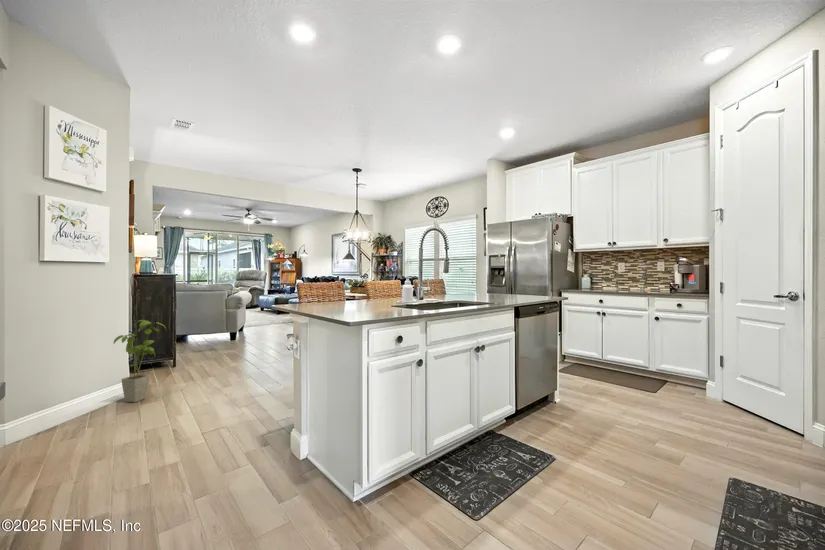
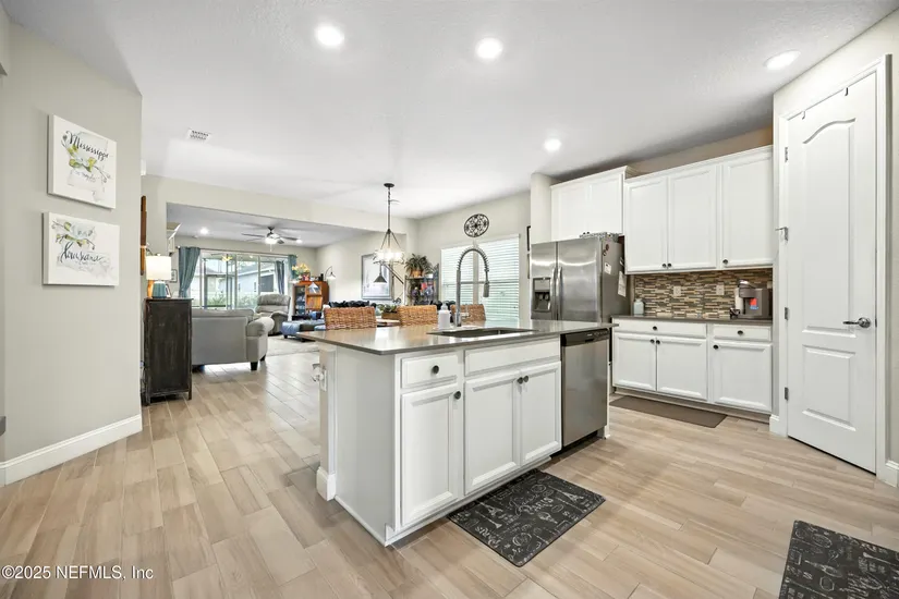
- house plant (142, 358)
